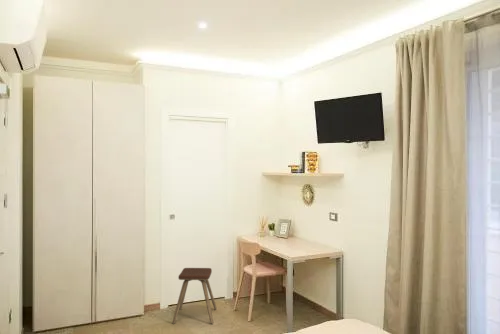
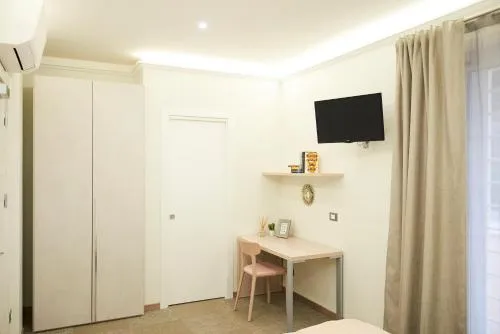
- music stool (203, 290)
